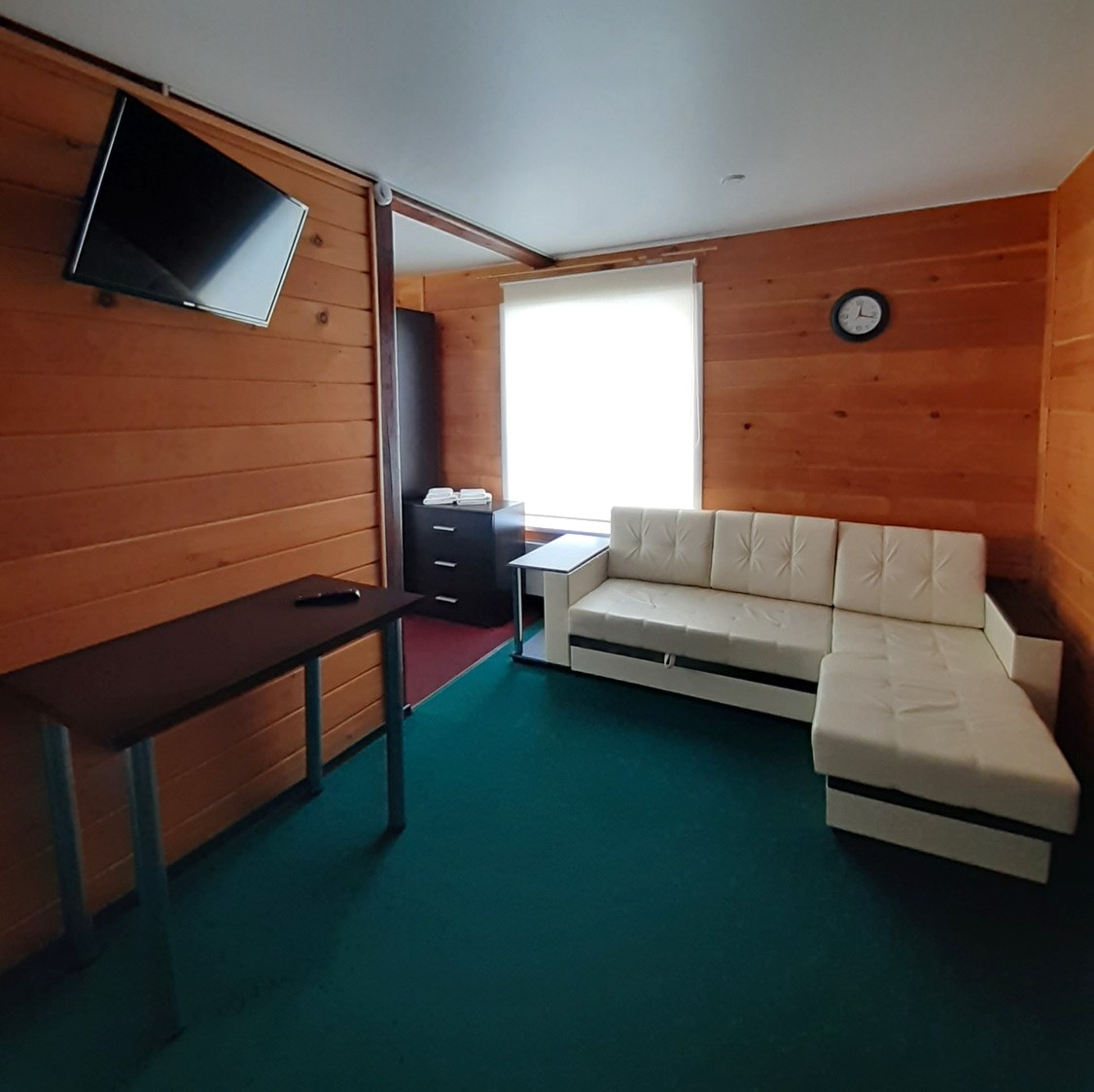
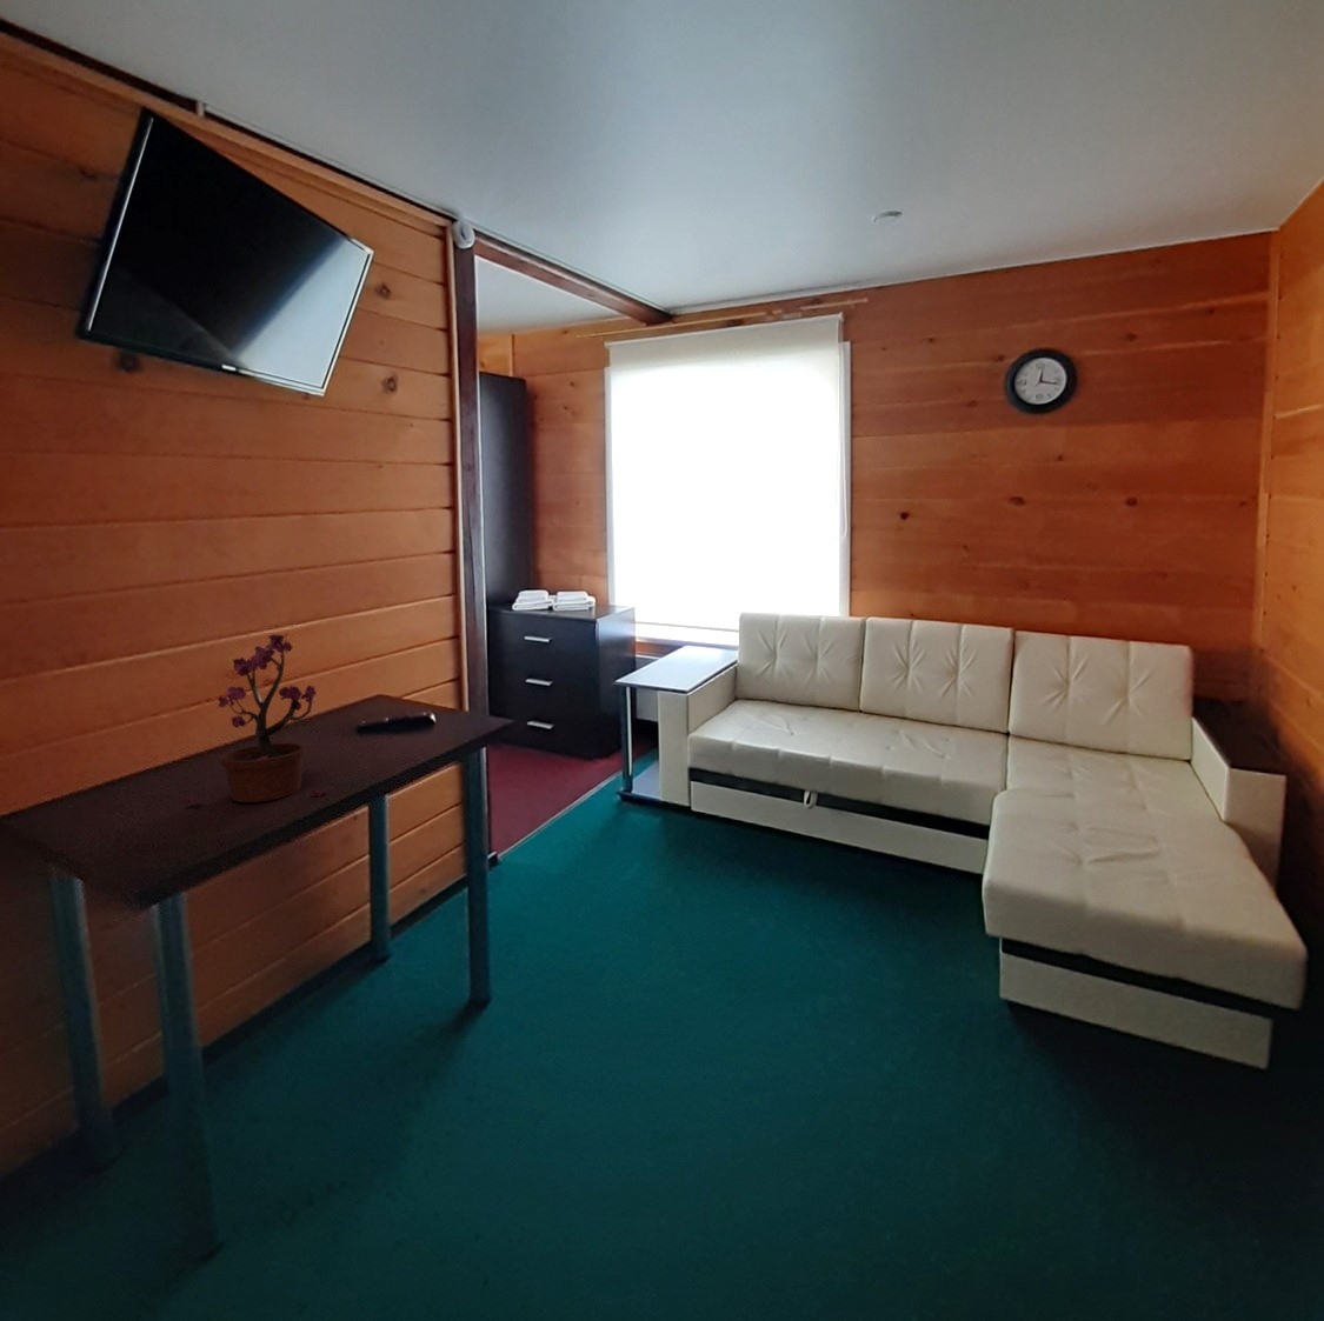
+ potted plant (251, 716)
